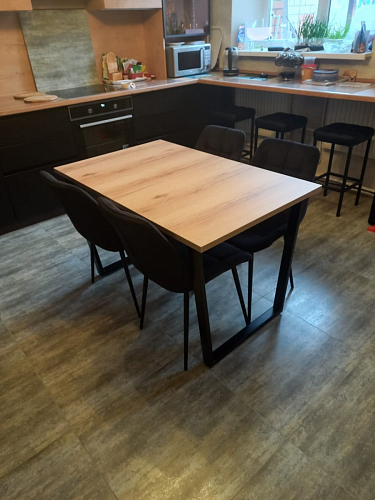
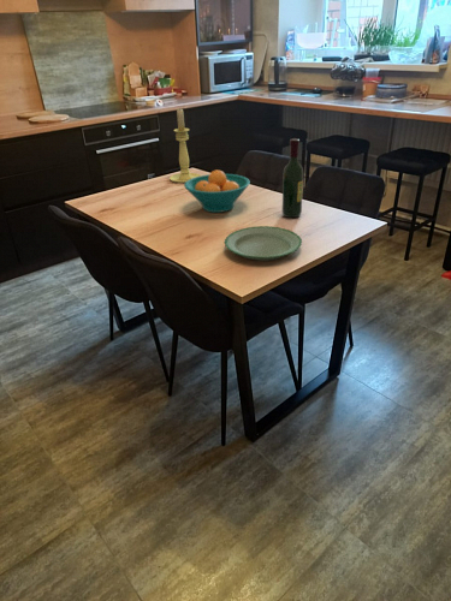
+ wine bottle (292, 178)
+ plate (262, 244)
+ candle holder (183, 144)
+ fruit bowl (216, 189)
